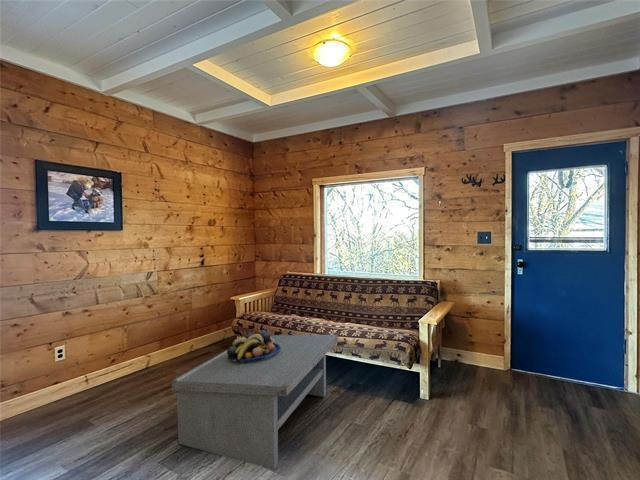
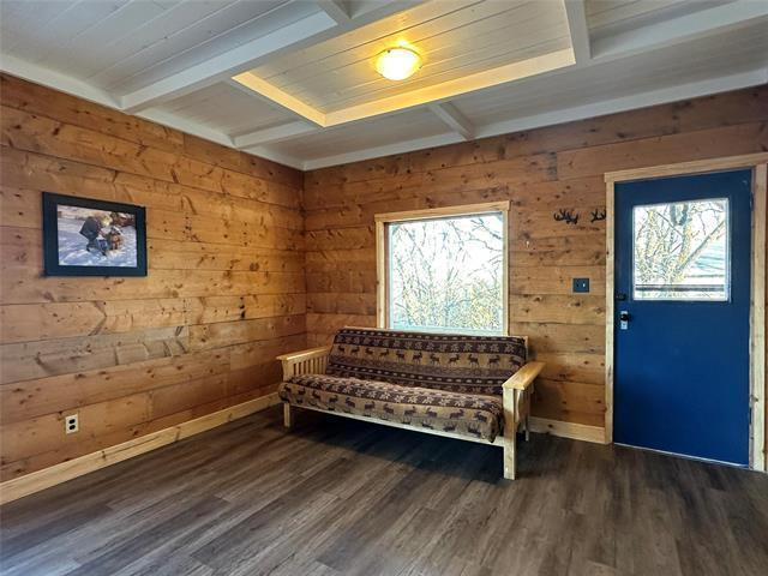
- fruit bowl (254, 341)
- coffee table (266, 382)
